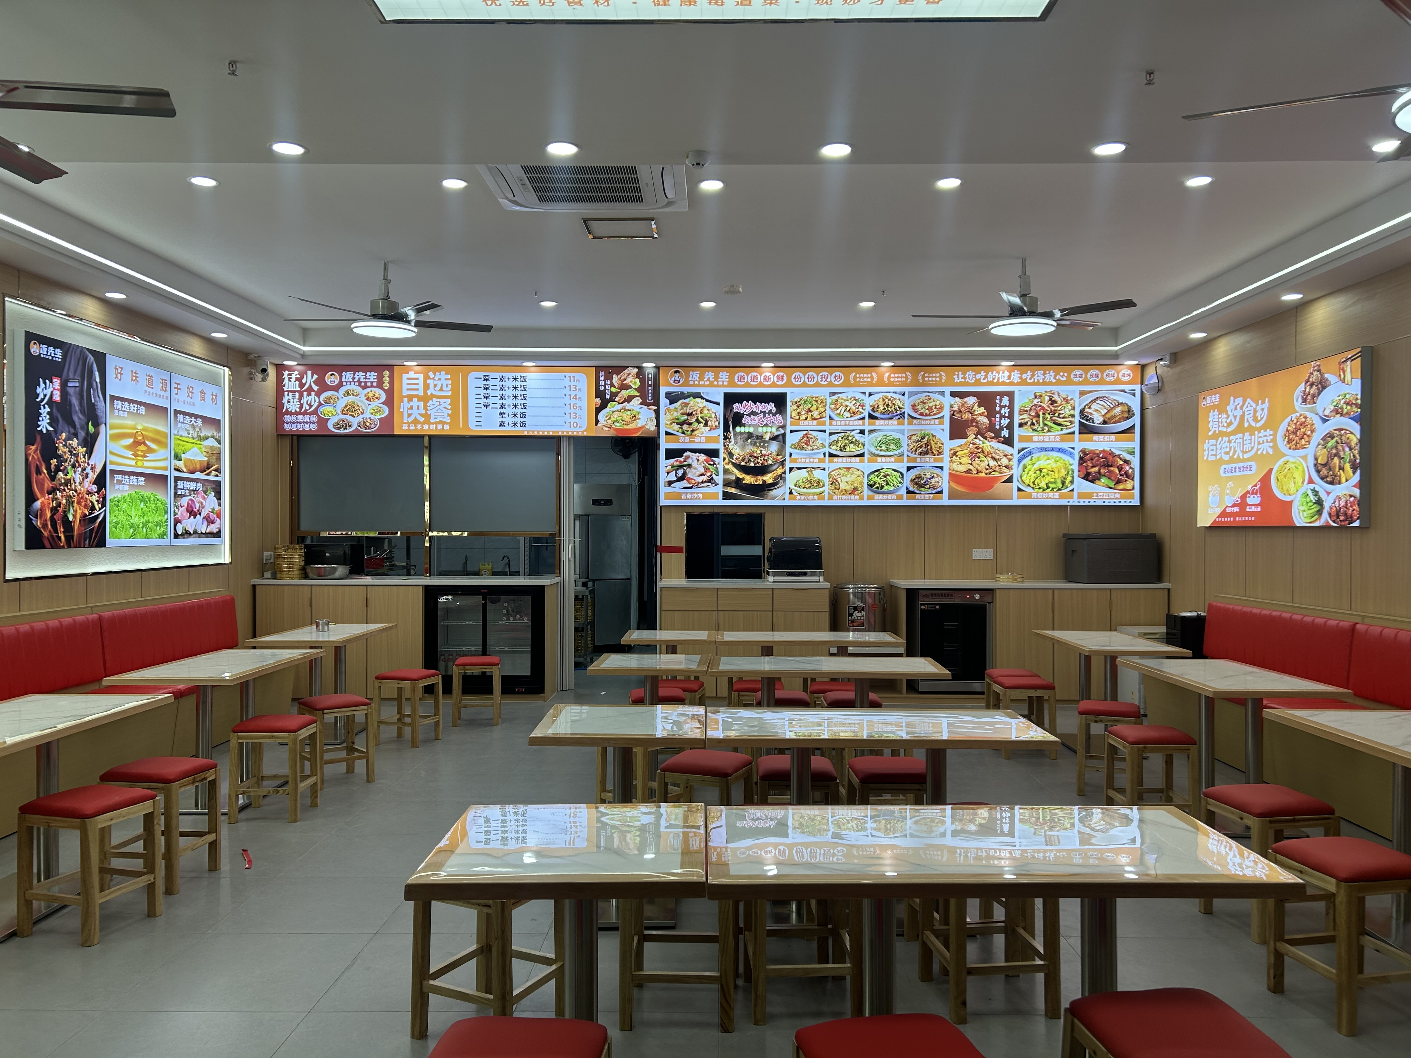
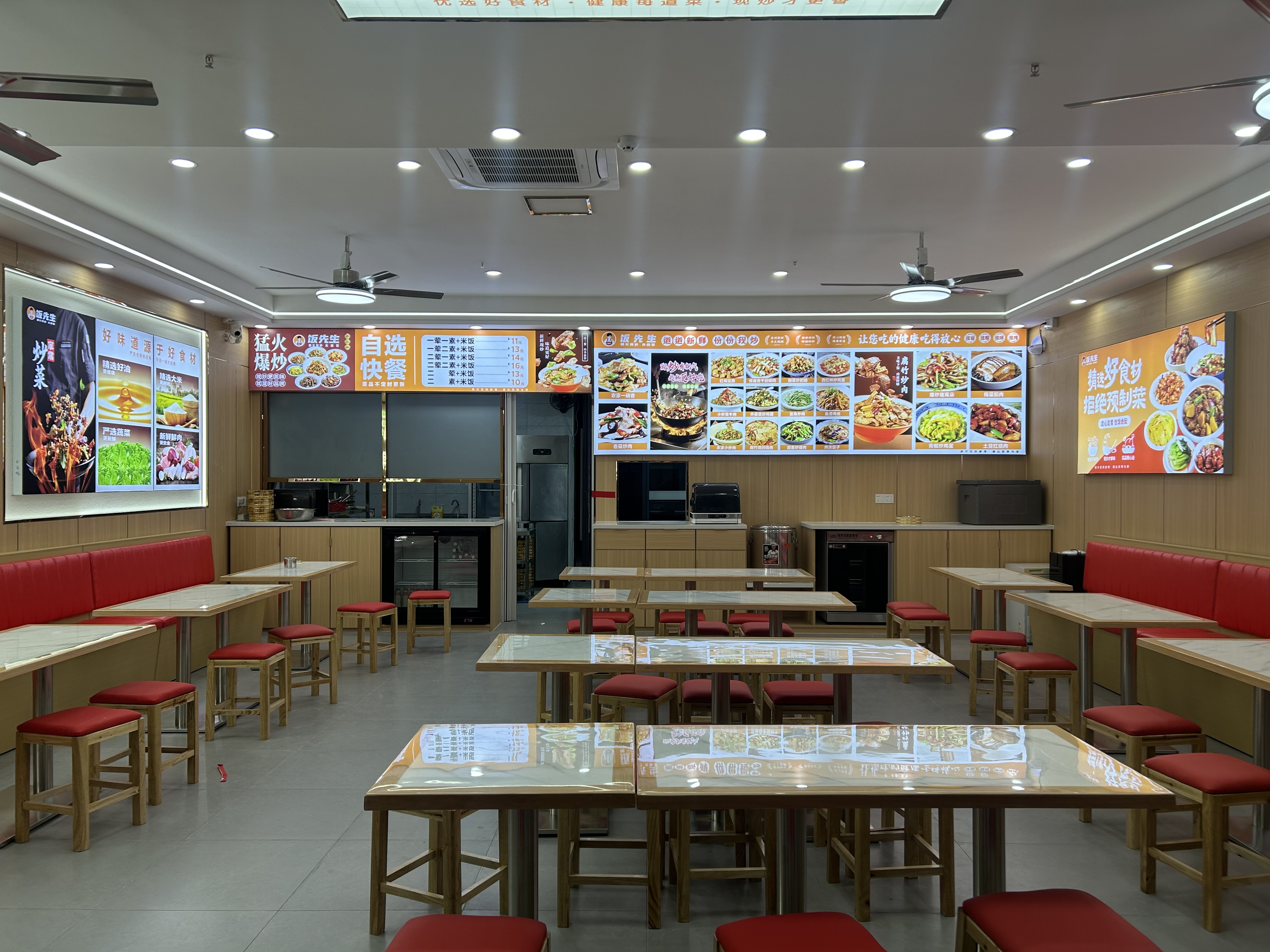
- smoke detector (732, 289)
